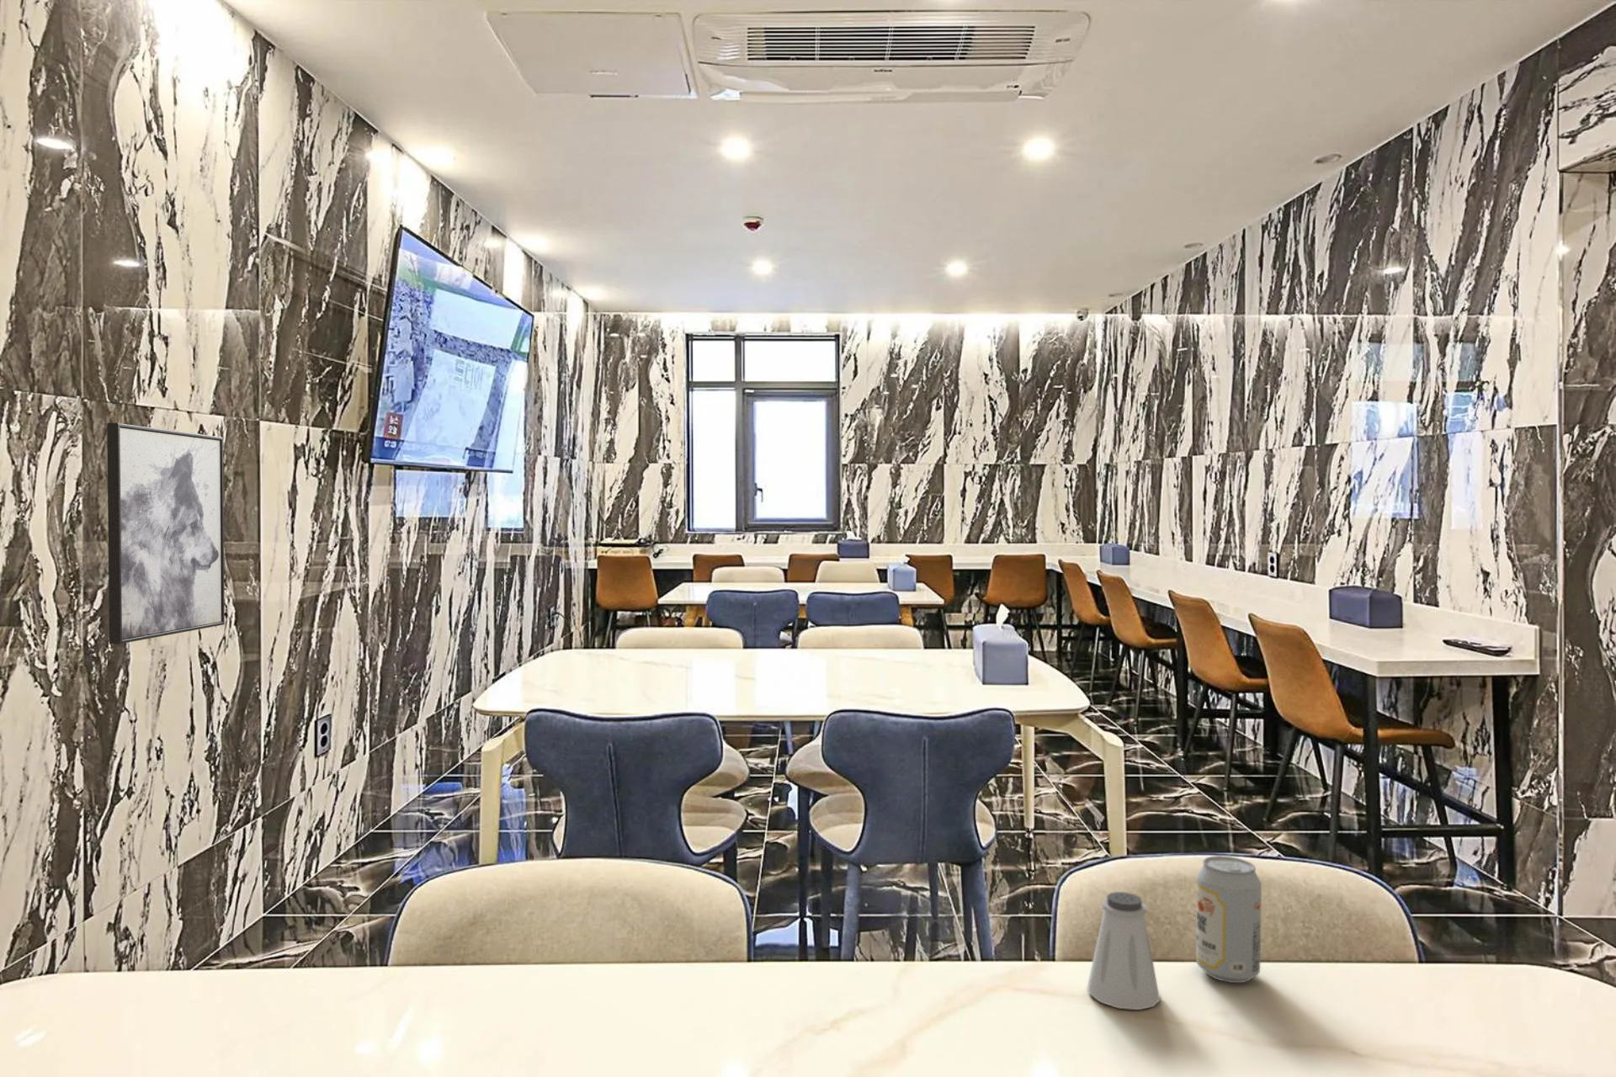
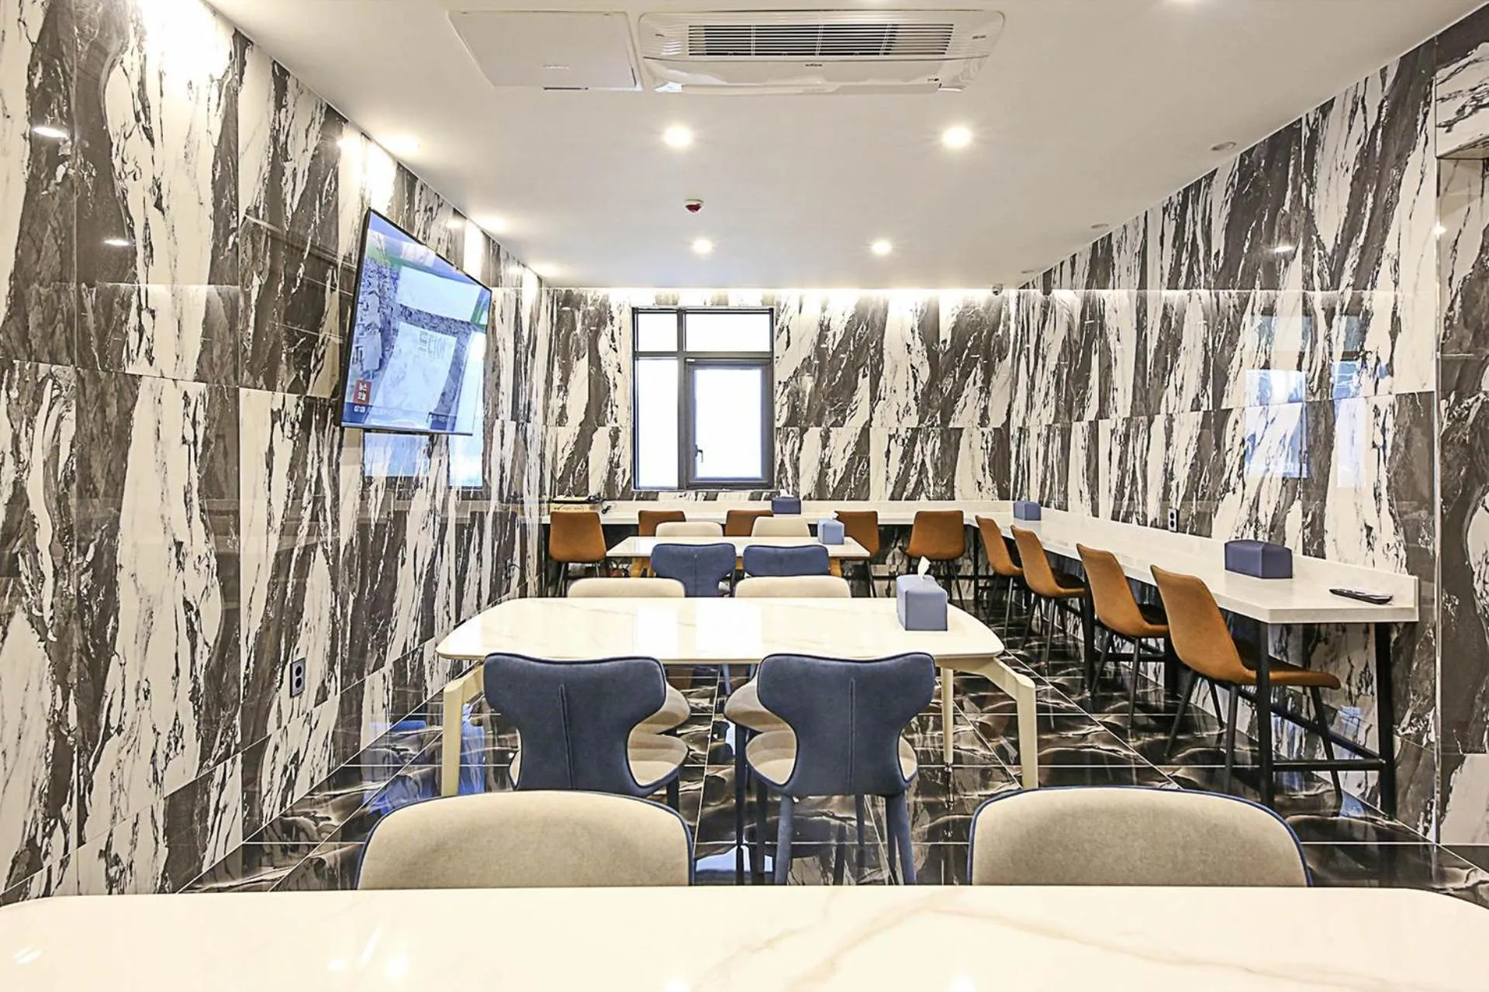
- wall art (170, 531)
- saltshaker (1123, 945)
- beverage can (1228, 918)
